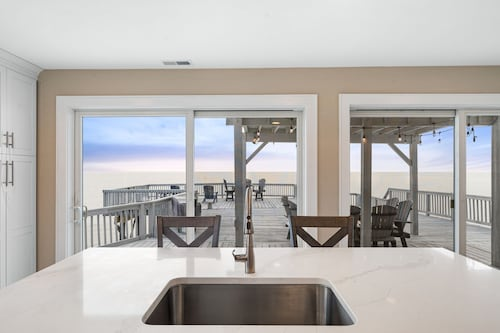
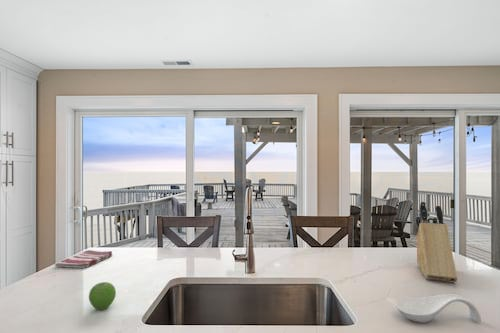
+ dish towel (85, 258)
+ knife block (433, 237)
+ fruit (102, 295)
+ spoon rest (436, 307)
